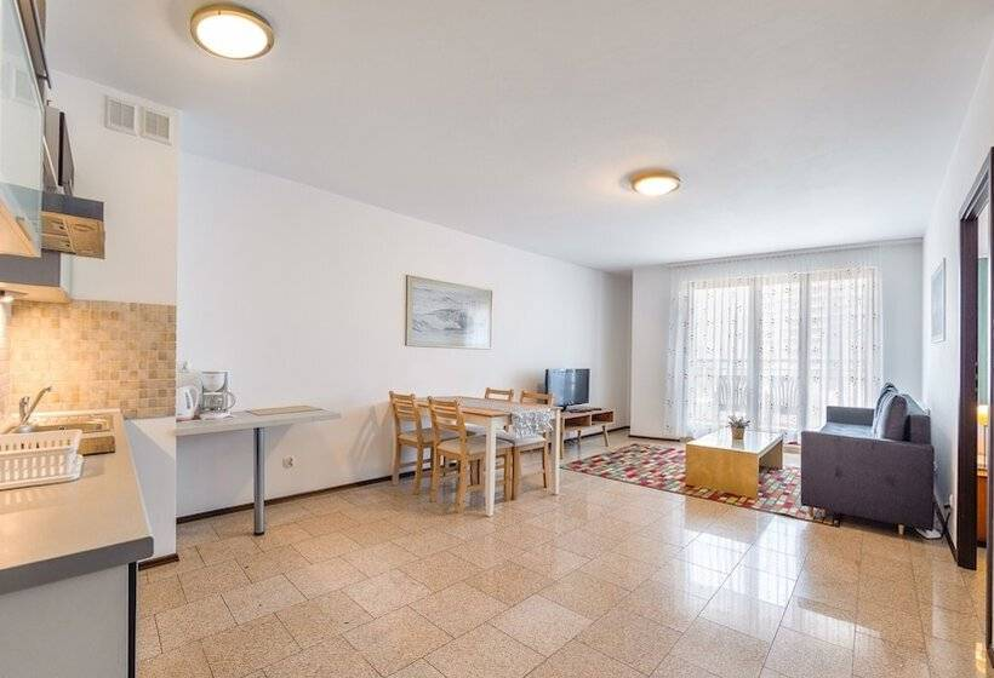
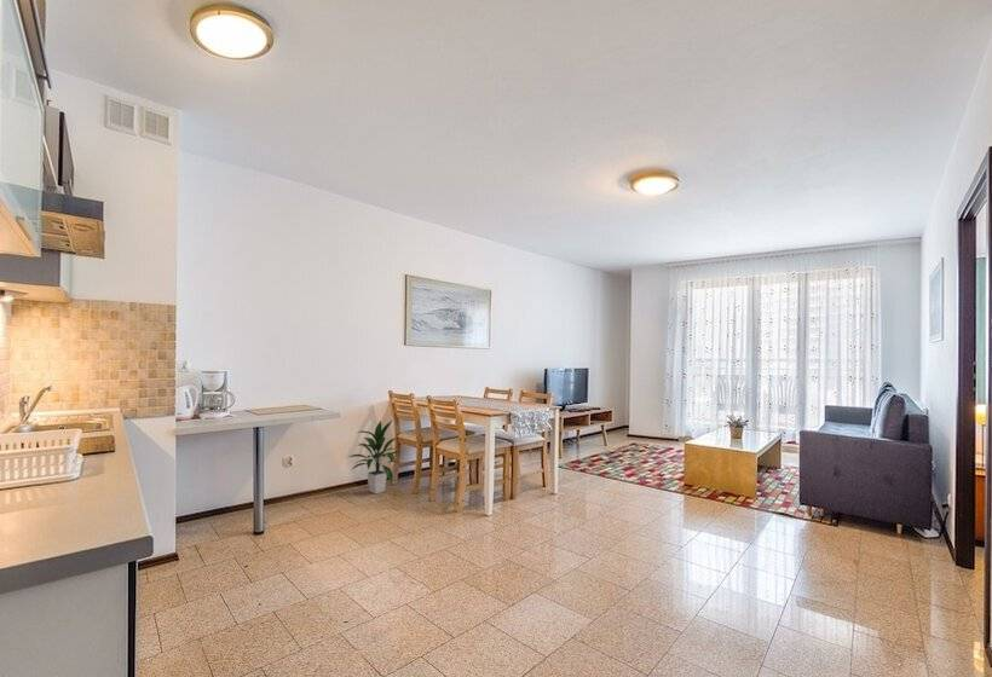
+ indoor plant (377, 456)
